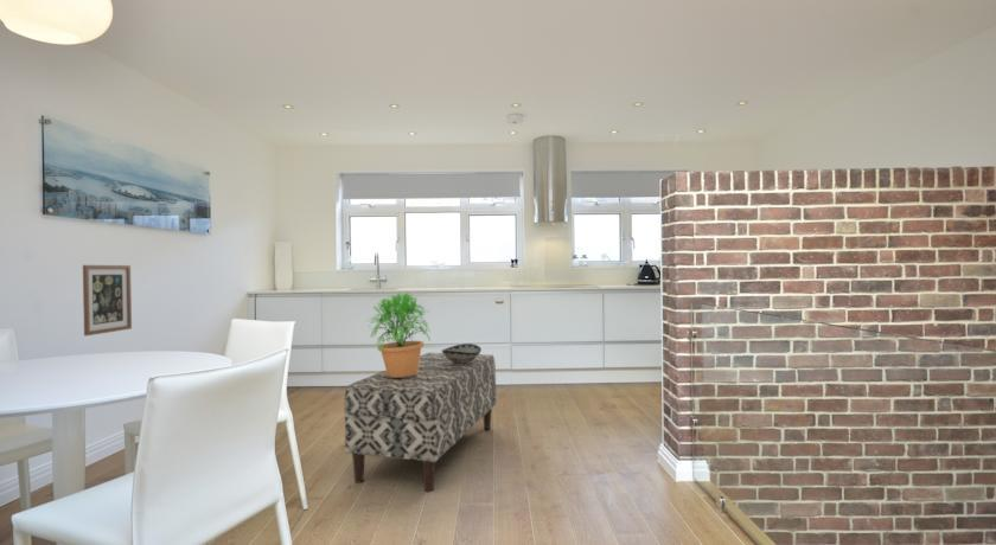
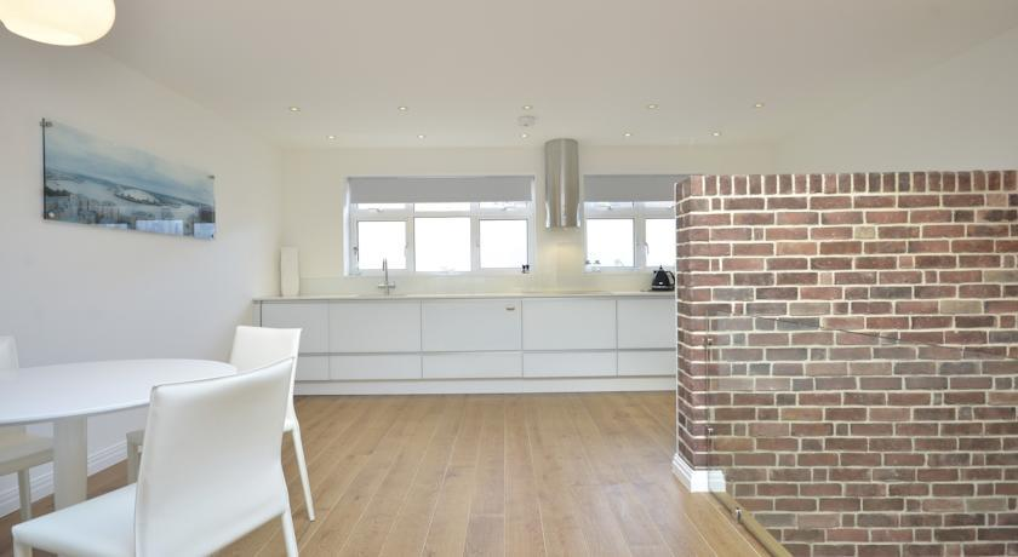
- wall art (108, 299)
- decorative bowl (461, 354)
- potted plant (401, 332)
- bench (430, 409)
